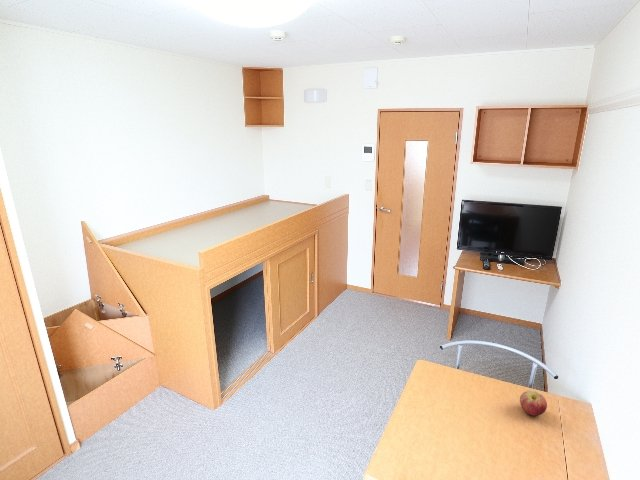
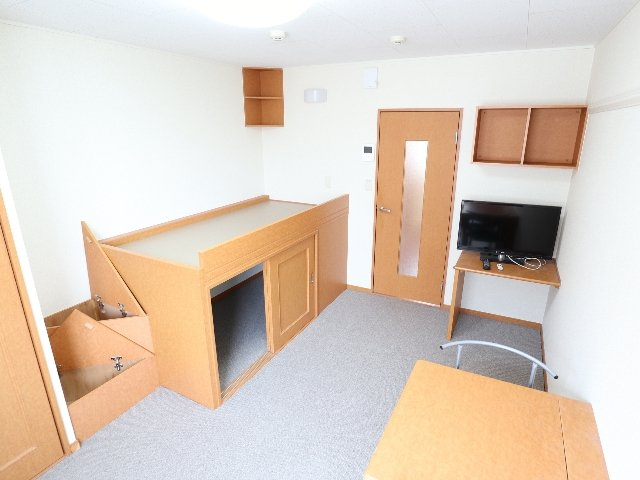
- apple (533, 403)
